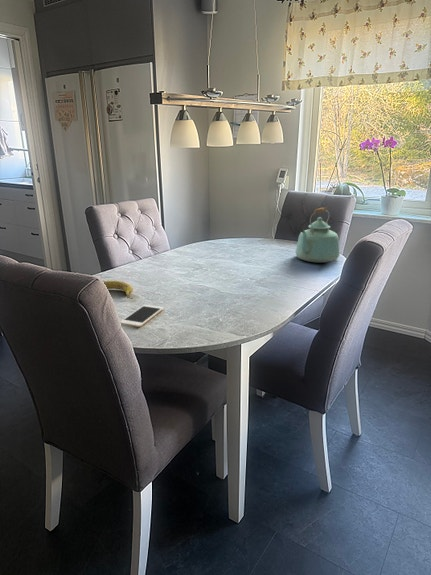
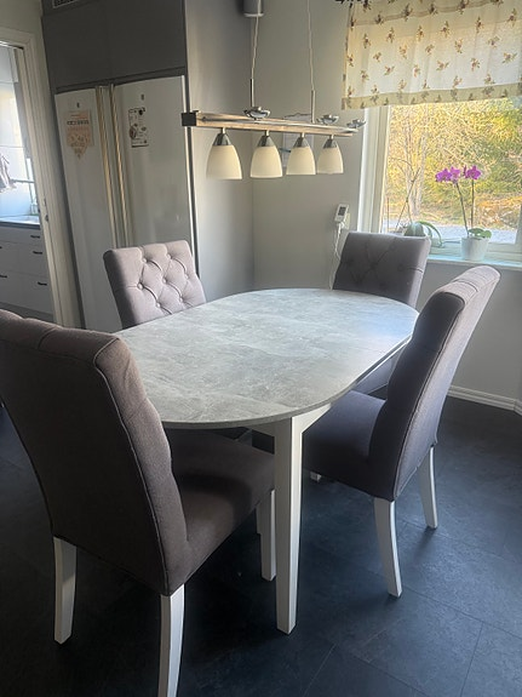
- cell phone (142, 315)
- kettle (316, 234)
- fruit (116, 288)
